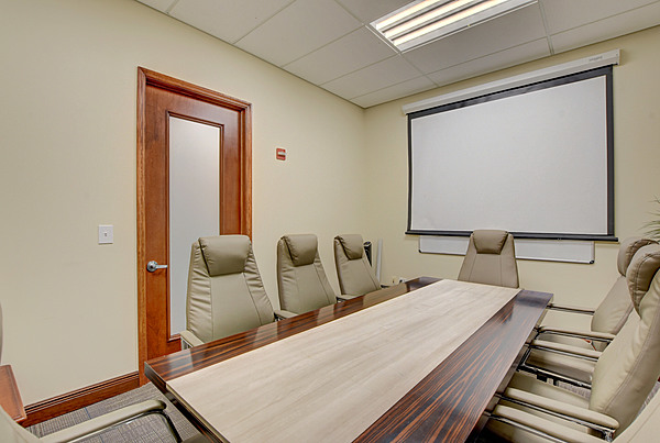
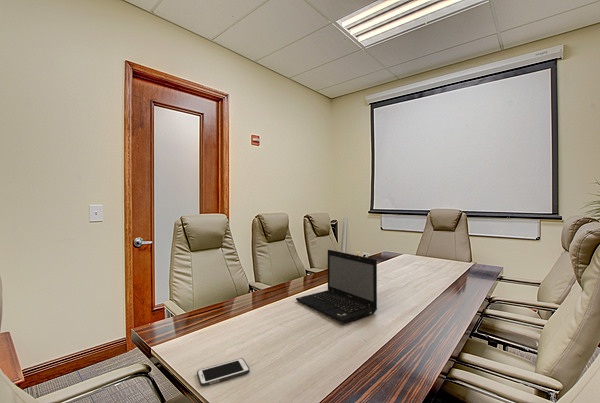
+ cell phone (223, 371)
+ laptop (334, 281)
